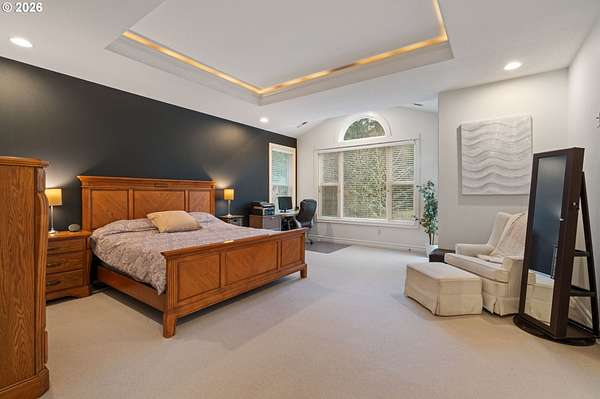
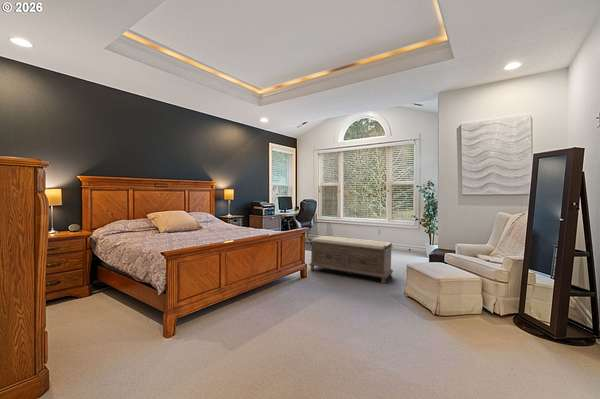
+ bench (349, 256)
